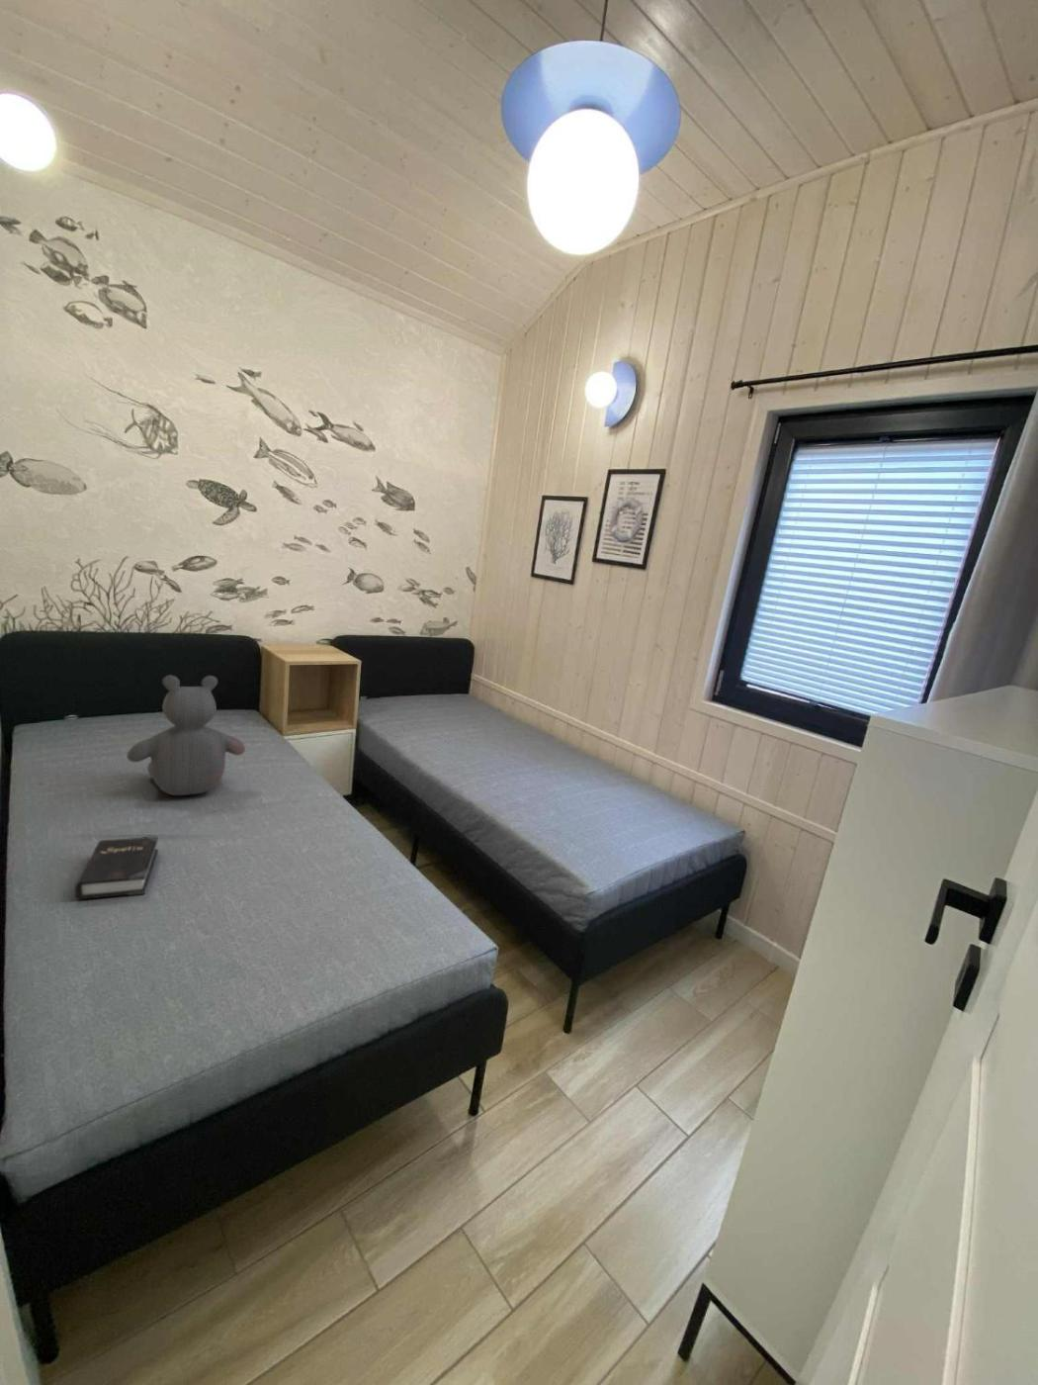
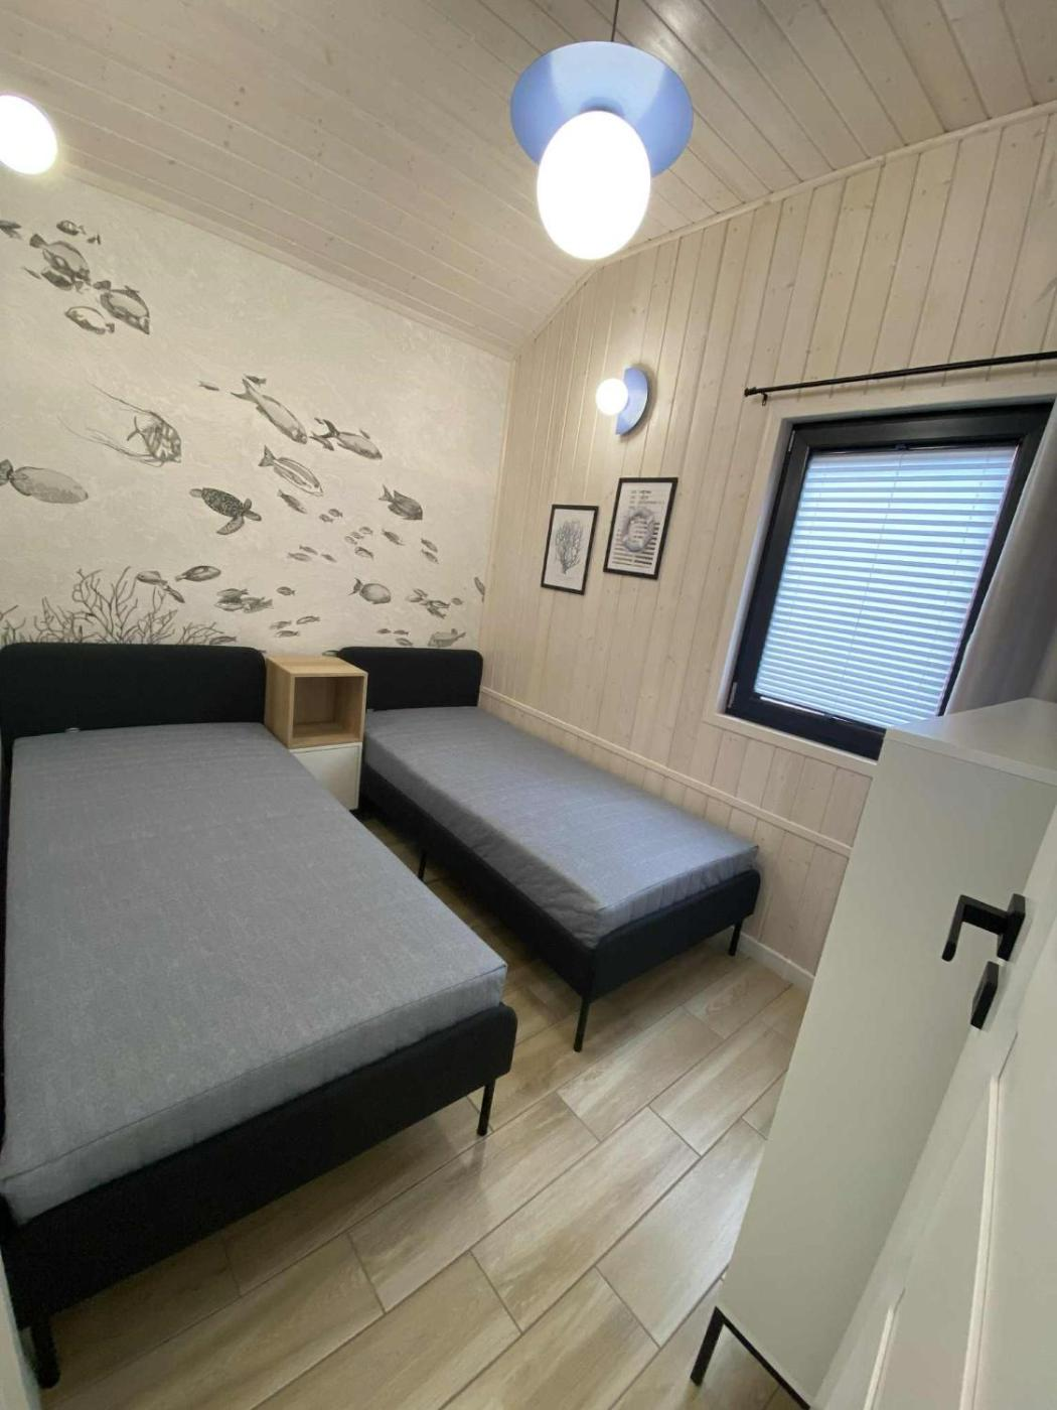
- hardback book (120, 866)
- teddy bear (186, 730)
